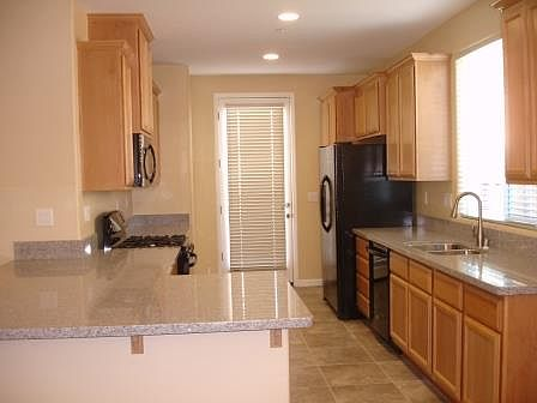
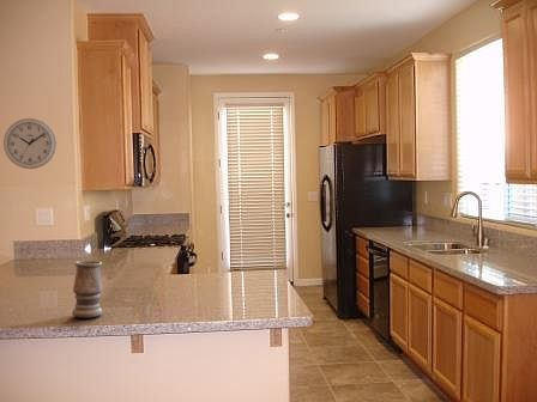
+ wall clock (29, 144)
+ vase (86, 288)
